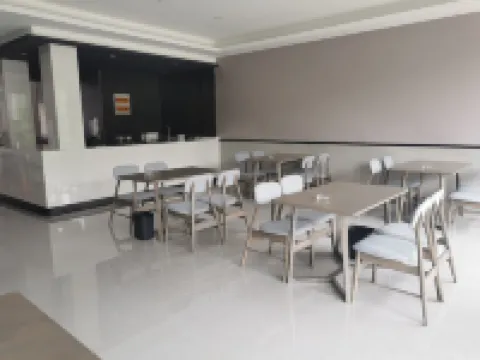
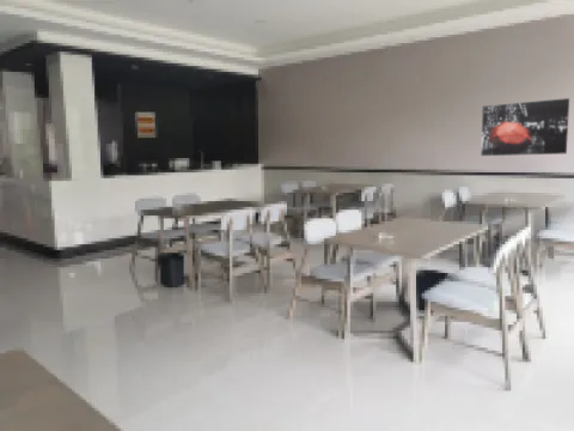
+ wall art (523, 128)
